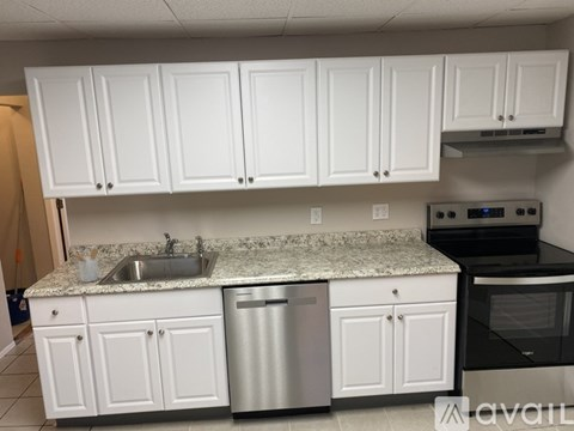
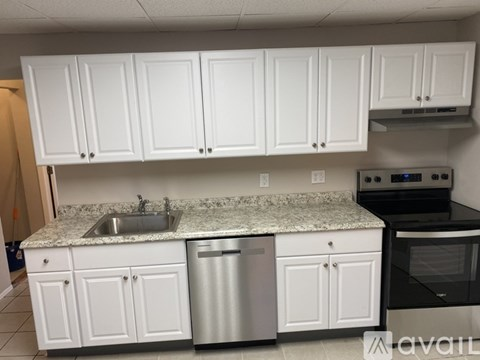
- utensil holder (85, 265)
